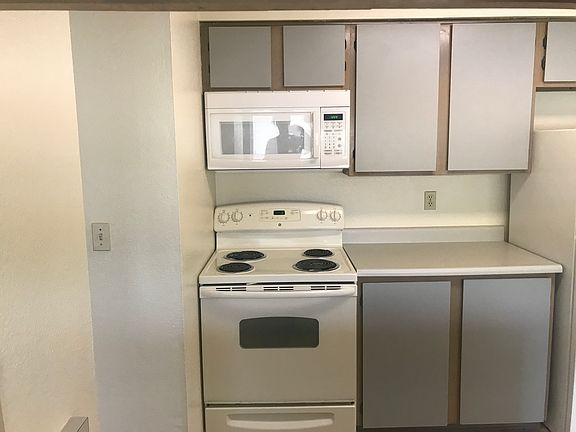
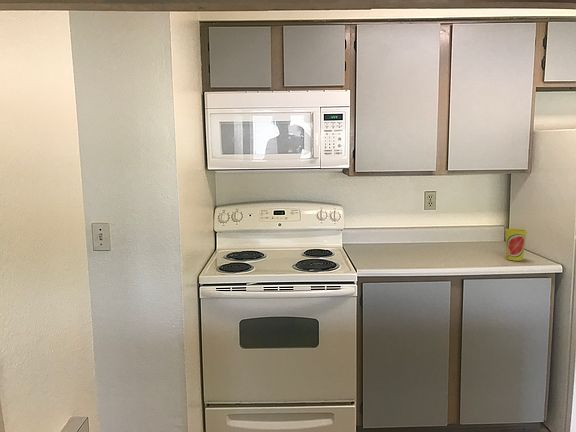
+ cup (515, 244)
